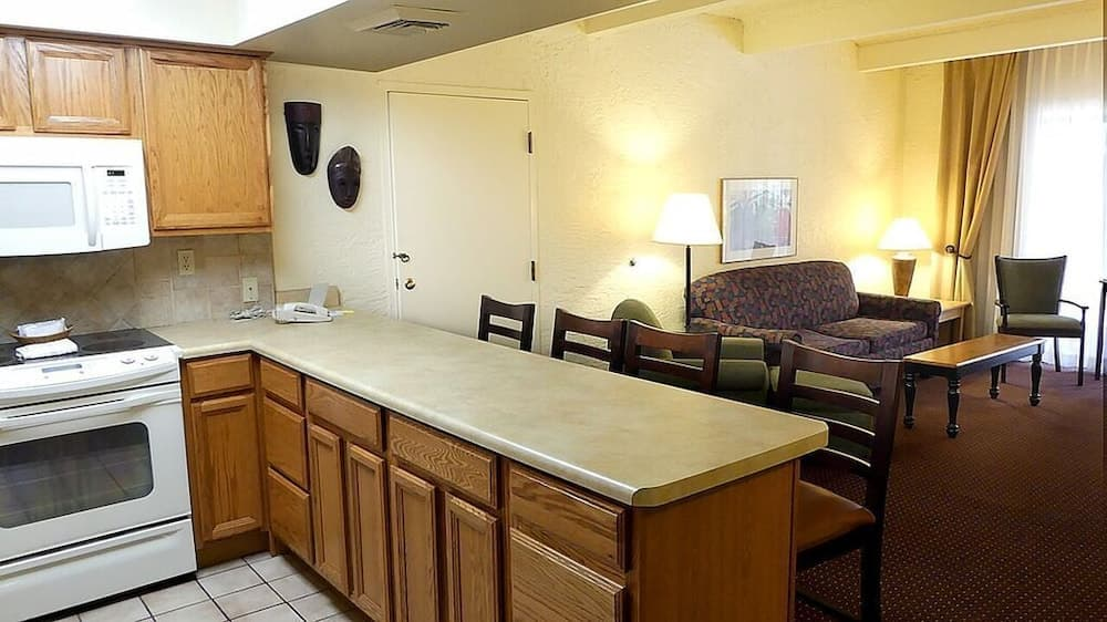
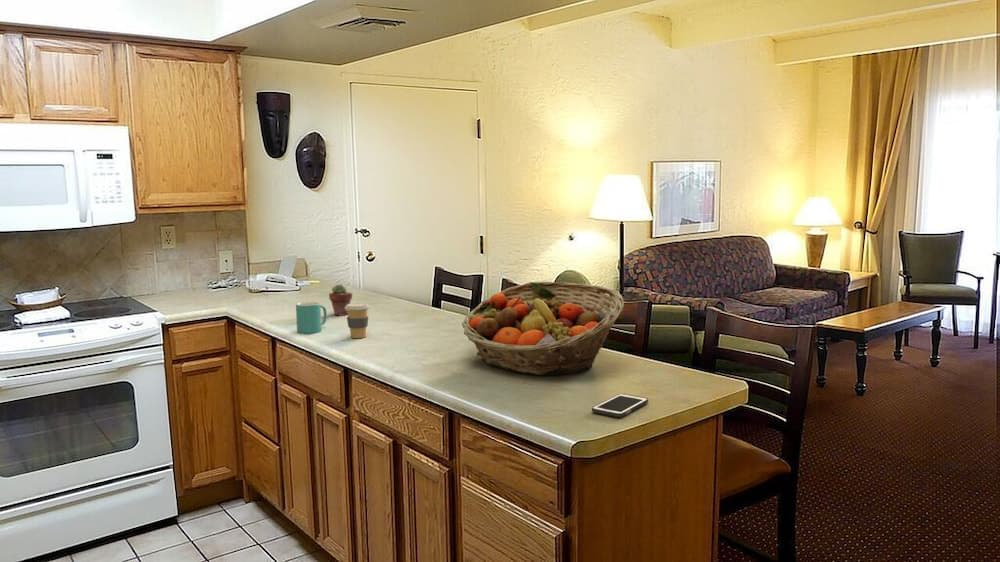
+ cell phone (620, 405)
+ fruit basket (541, 325)
+ potted succulent (340, 299)
+ coffee cup (357, 320)
+ mug (312, 316)
